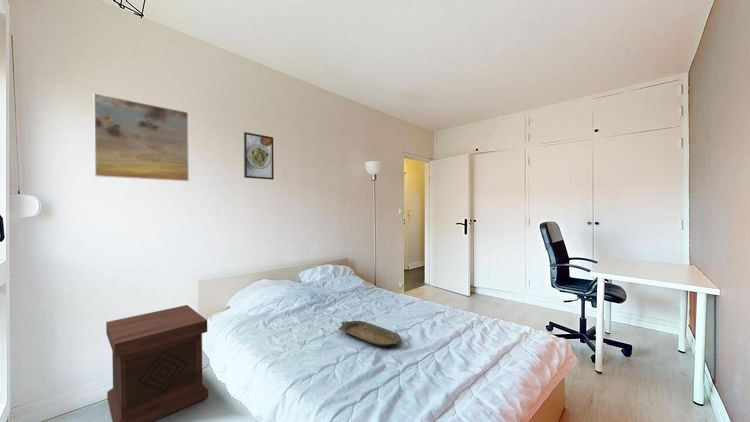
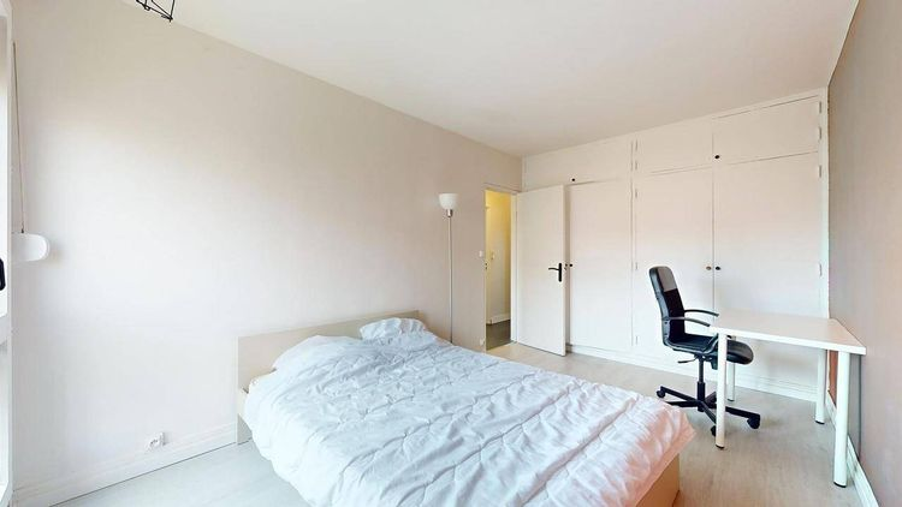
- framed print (145, 141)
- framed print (259, 156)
- serving tray (369, 333)
- side table (157, 359)
